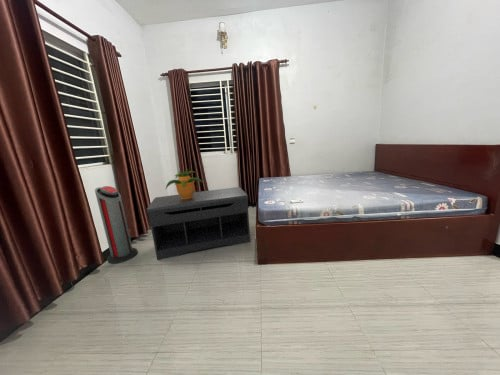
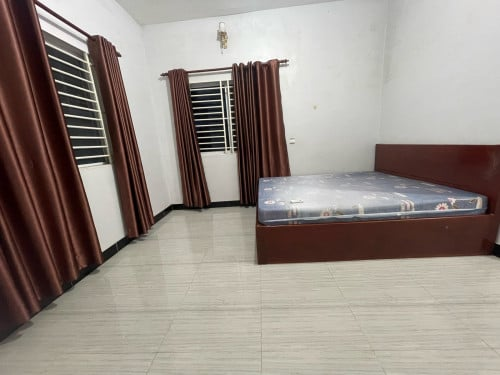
- air purifier (115, 222)
- potted plant (186, 183)
- bench (202, 219)
